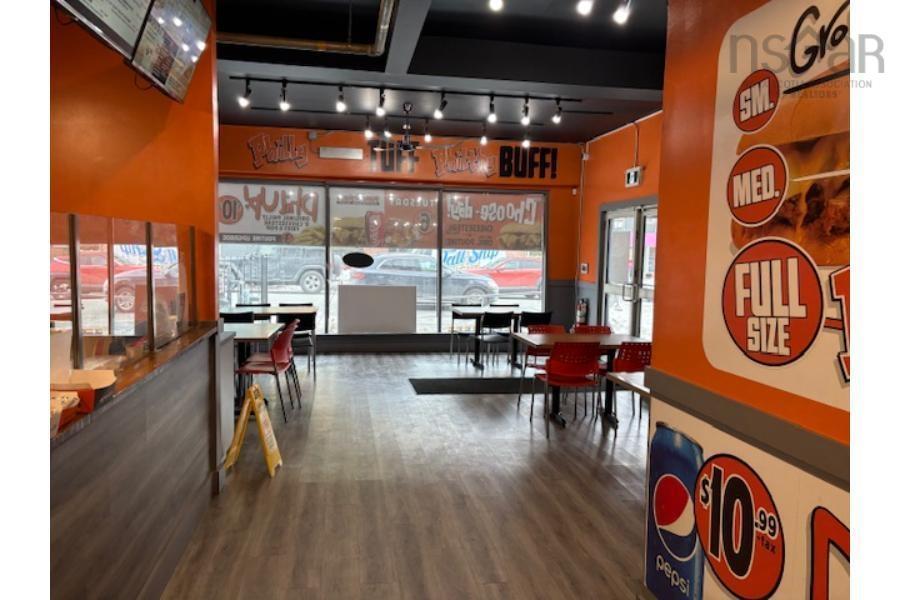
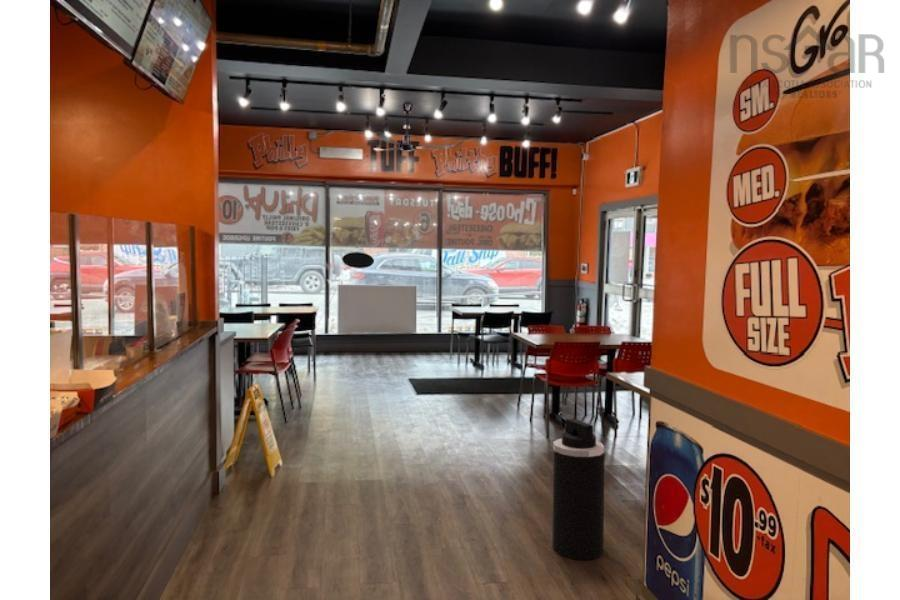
+ trash can (577, 485)
